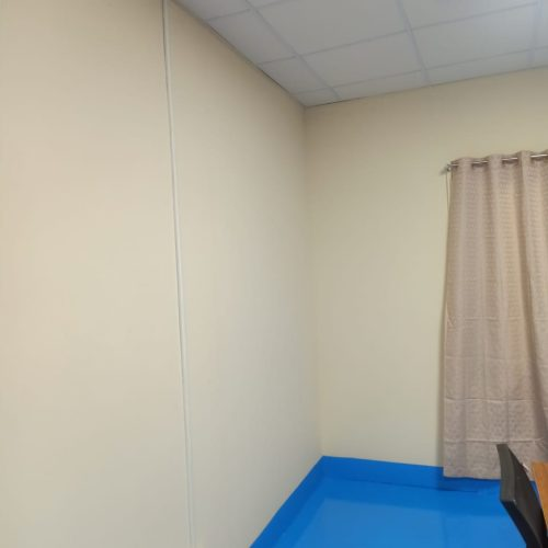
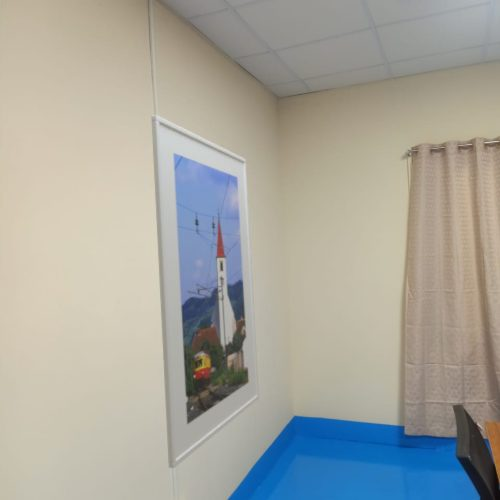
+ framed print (215, 282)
